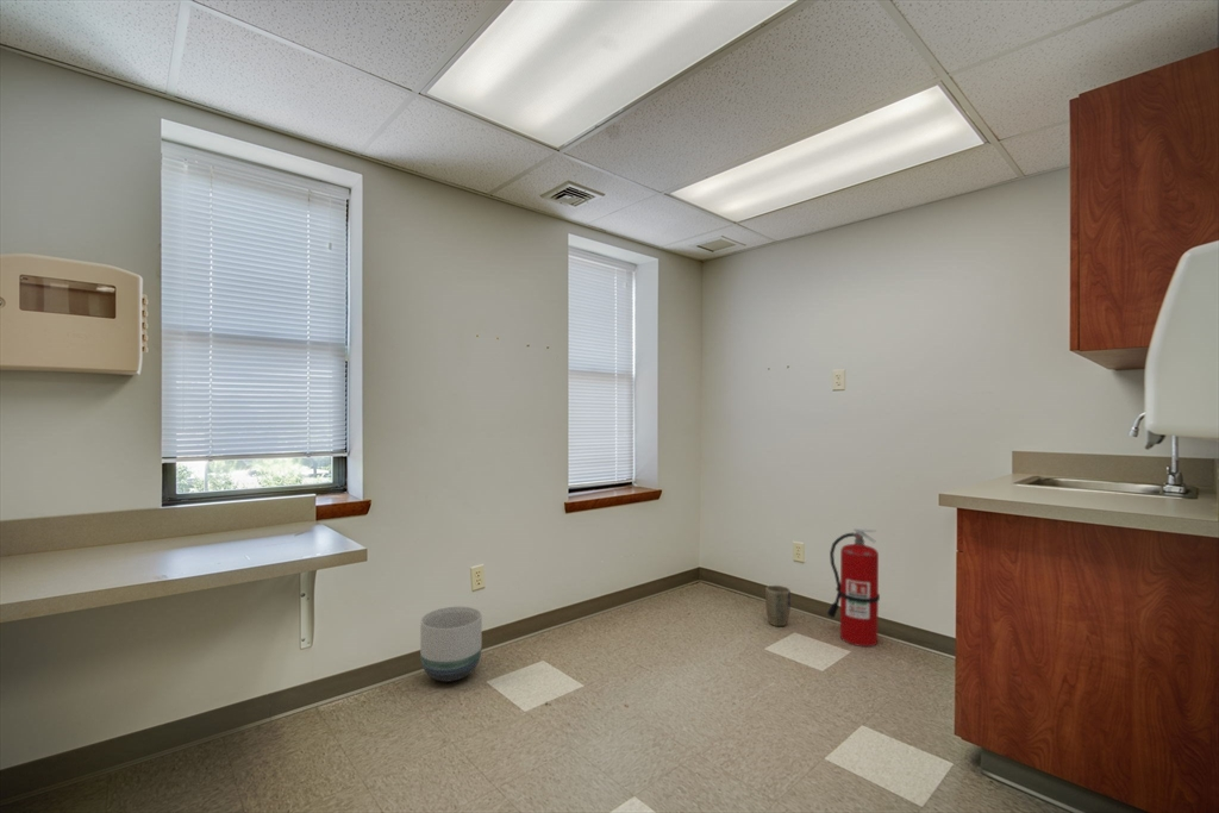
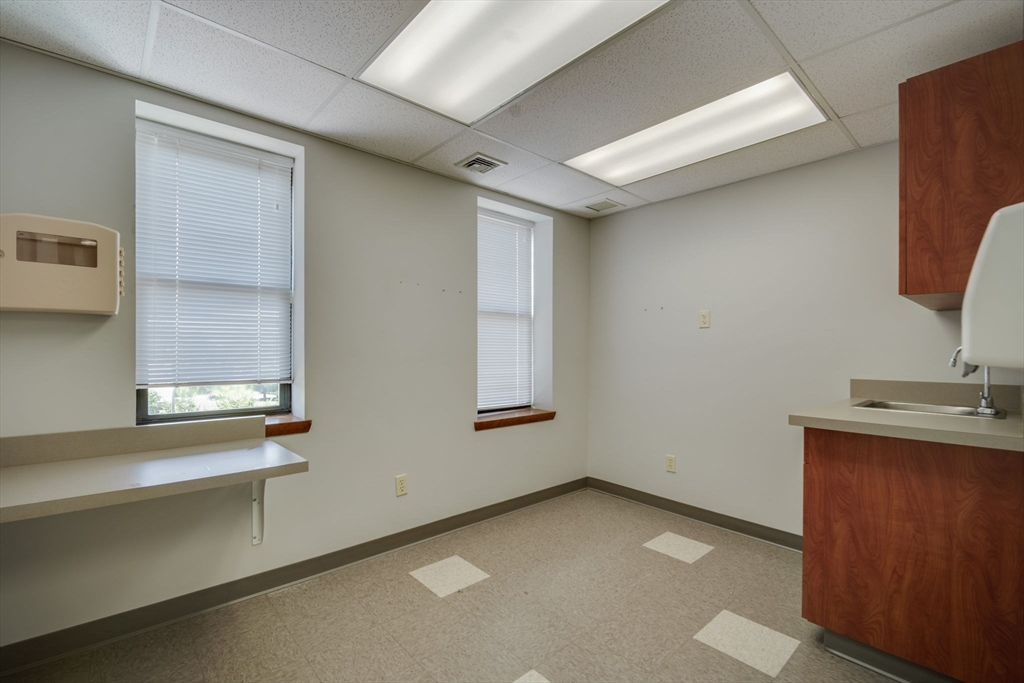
- fire extinguisher (851, 581)
- planter (451, 646)
- plant pot (777, 606)
